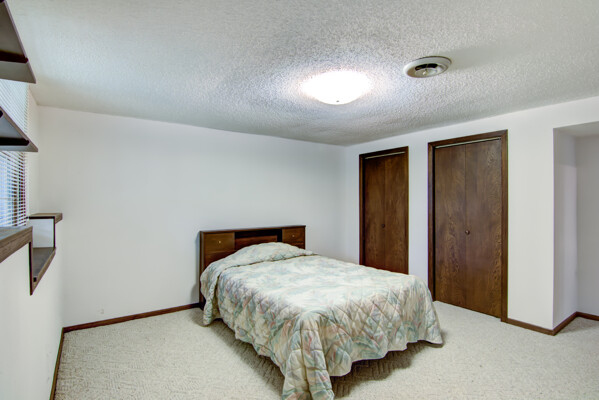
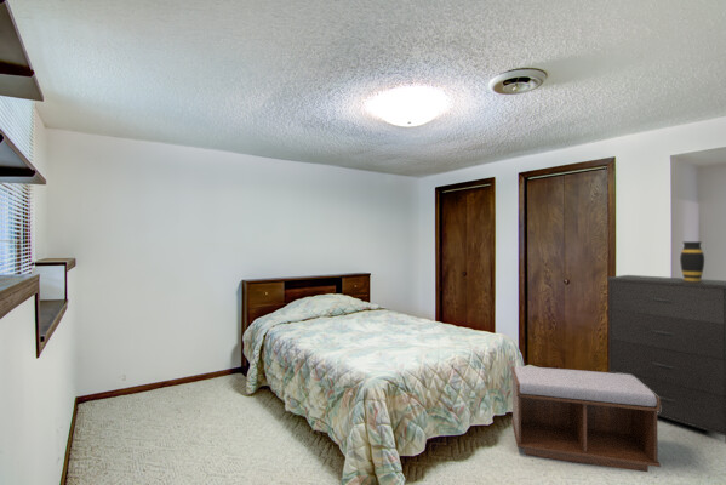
+ vase (692, 261)
+ dresser (670, 348)
+ bench (577, 412)
